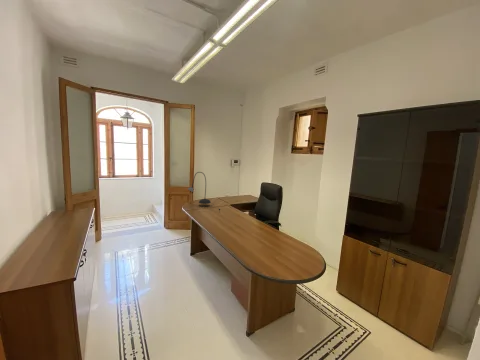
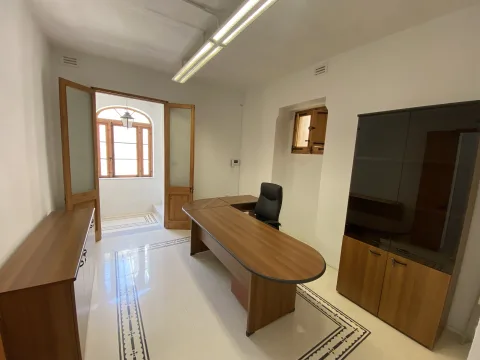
- desk lamp (205, 191)
